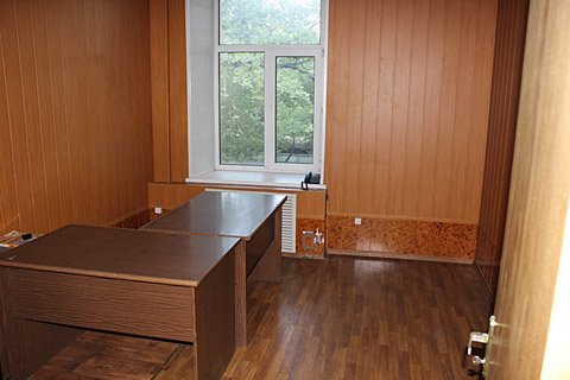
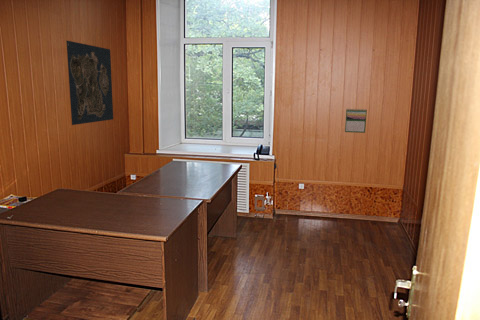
+ calendar (355, 120)
+ map (94, 84)
